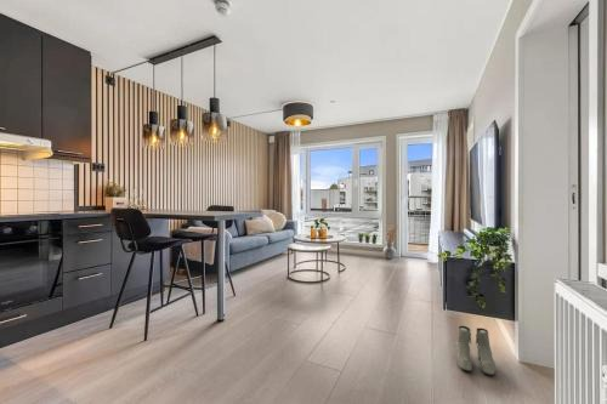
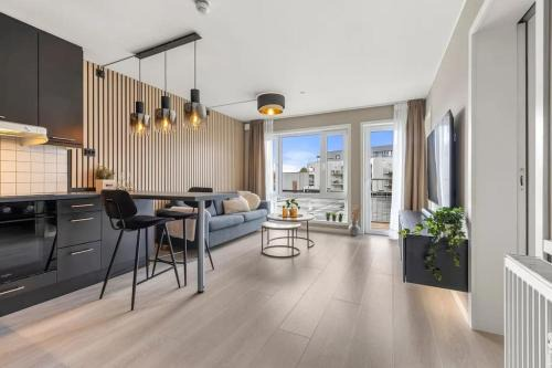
- boots (477, 347)
